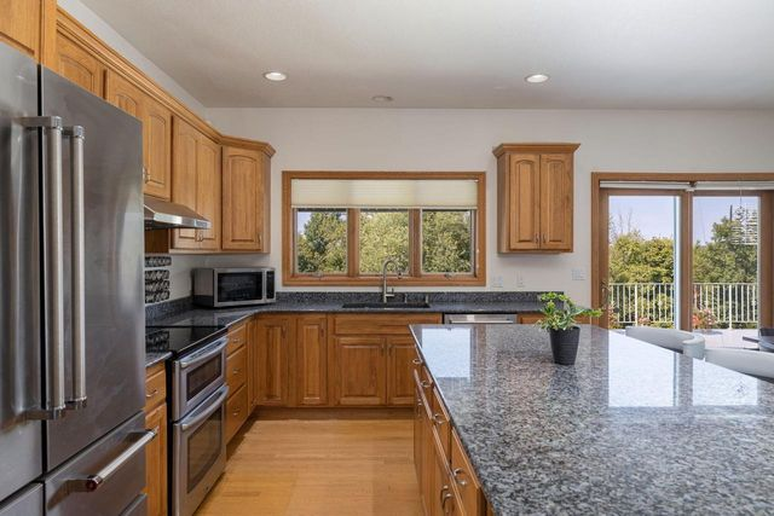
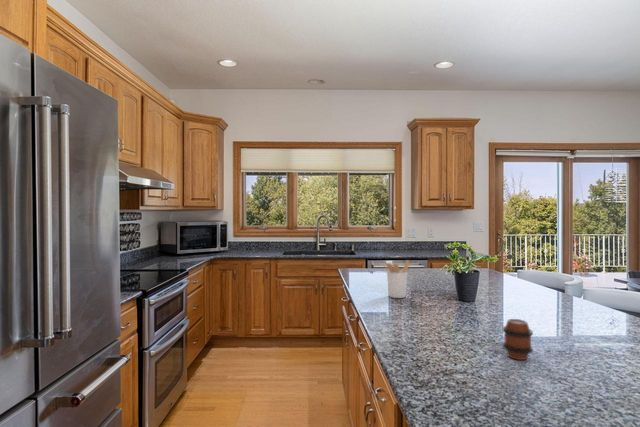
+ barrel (517, 338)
+ utensil holder (395, 278)
